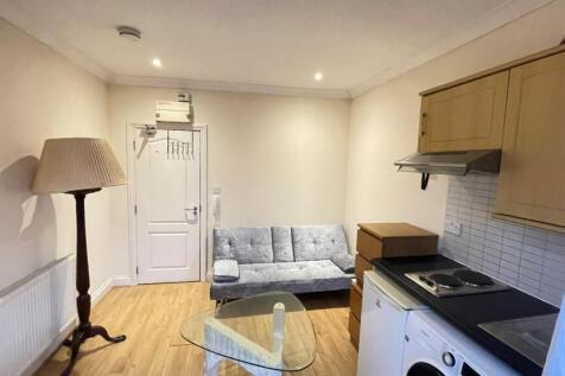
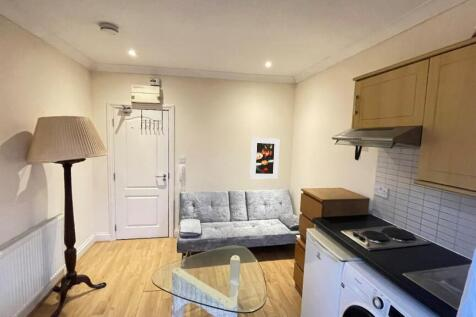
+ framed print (264, 158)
